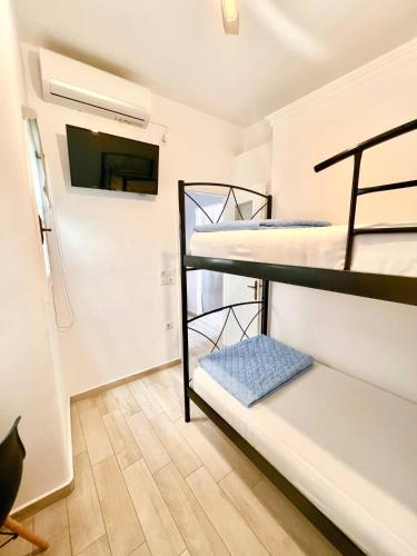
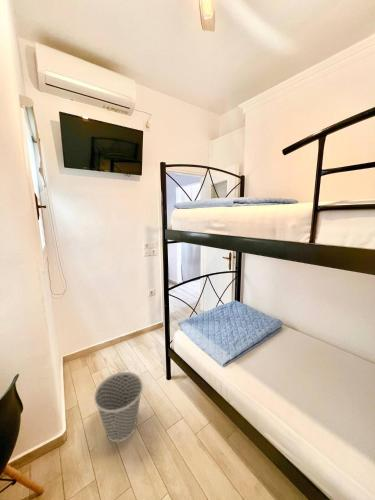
+ wastebasket (120, 408)
